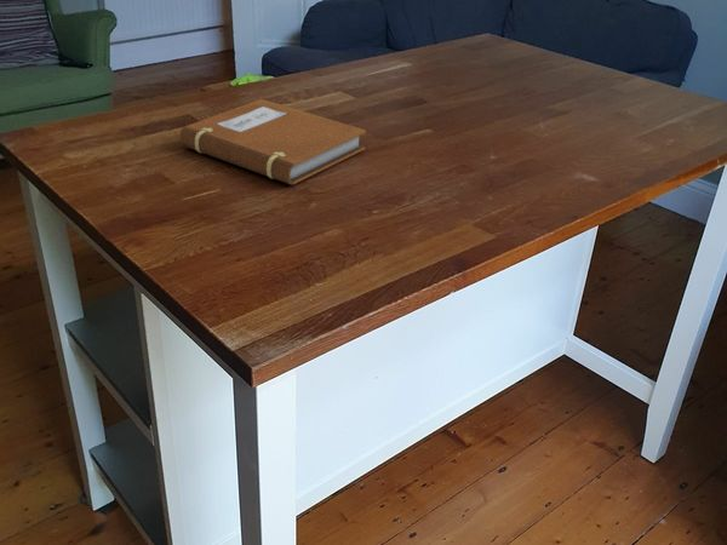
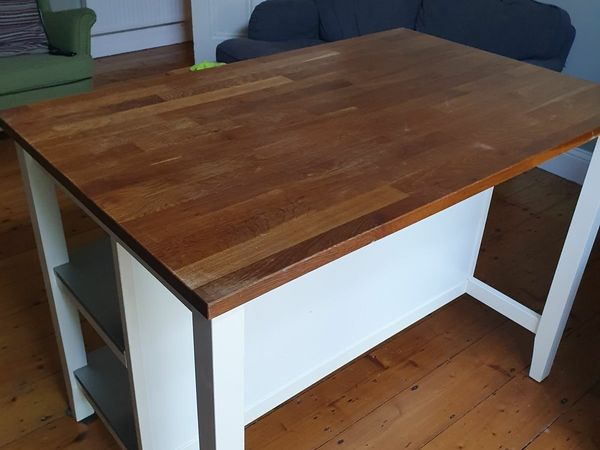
- notebook (270, 138)
